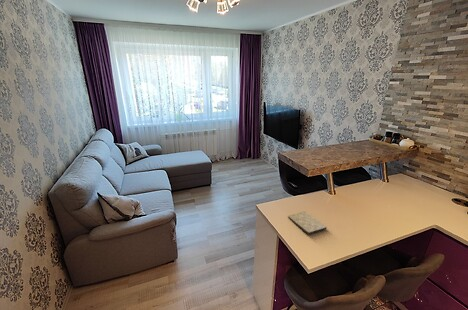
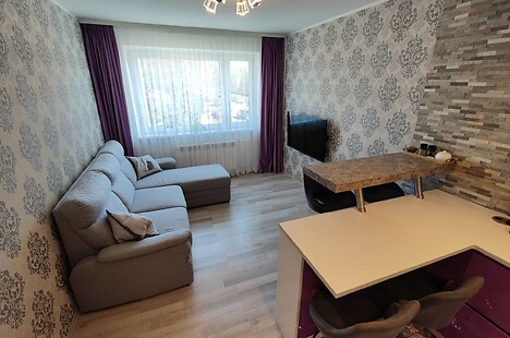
- cutting board (306, 222)
